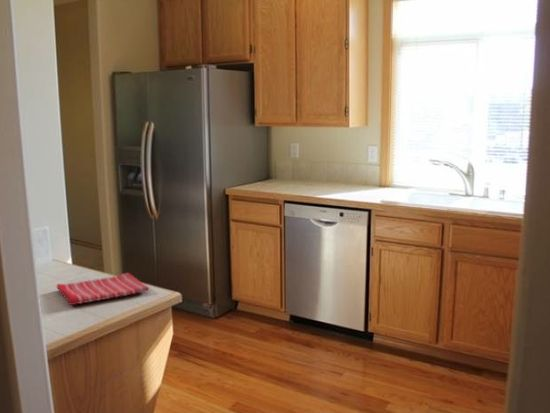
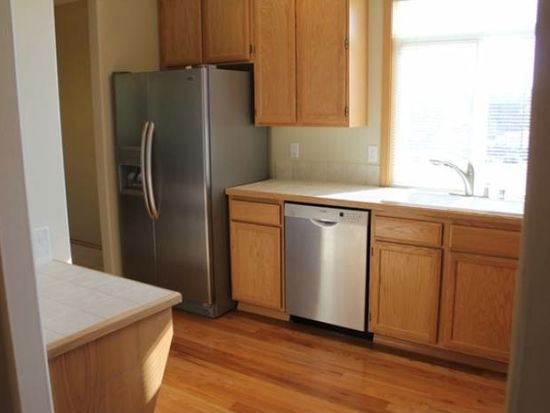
- dish towel (102, 287)
